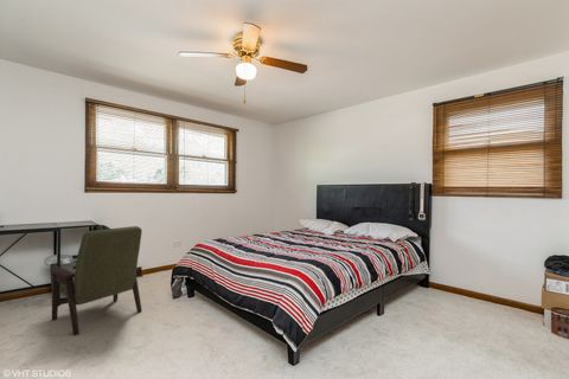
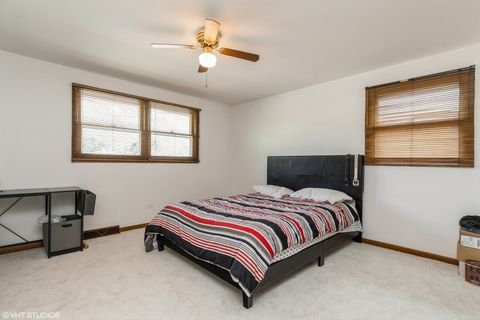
- chair (98, 270)
